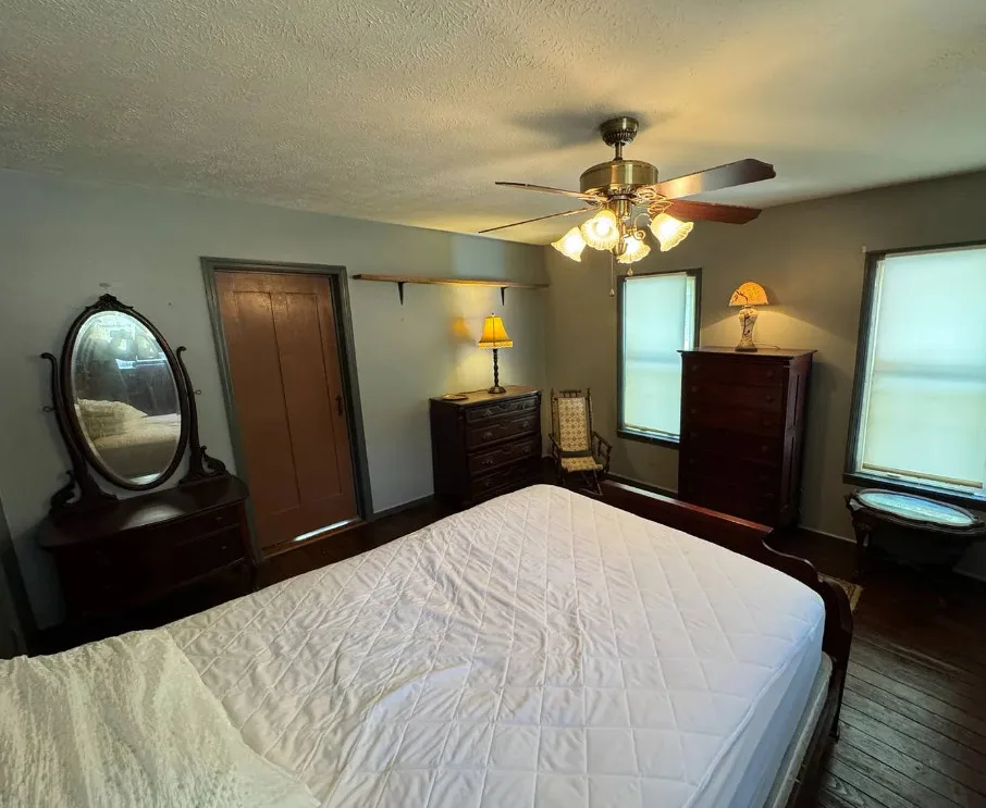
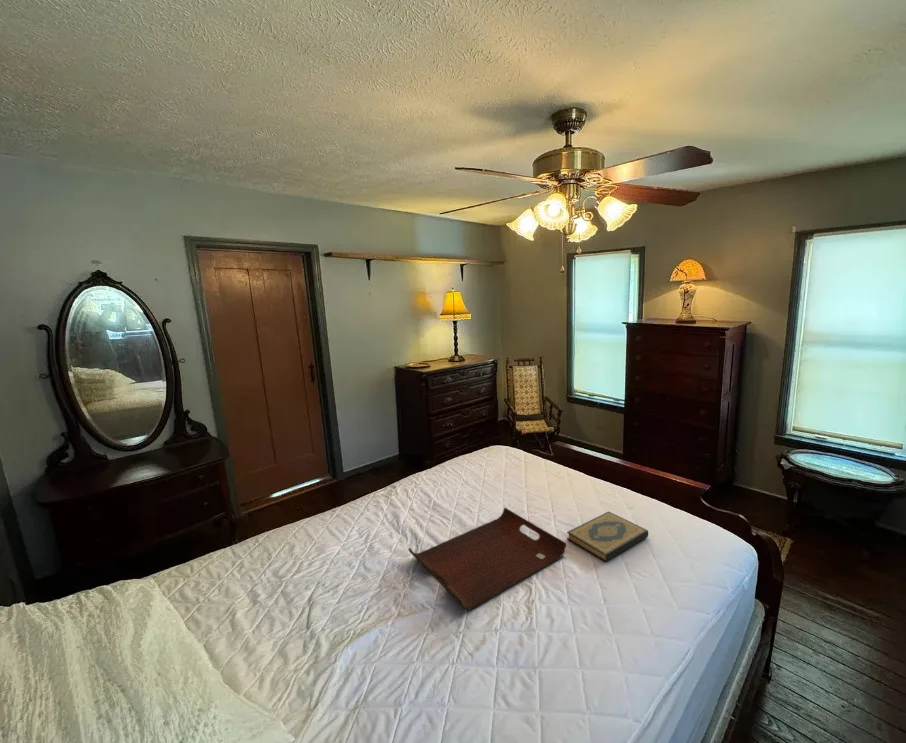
+ serving tray (487, 551)
+ hardback book (607, 534)
